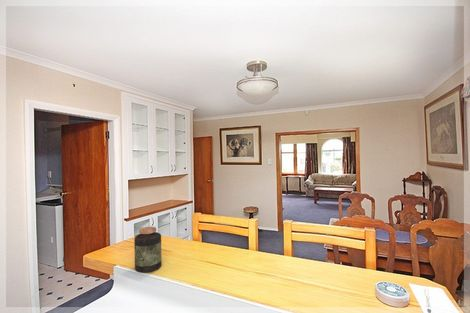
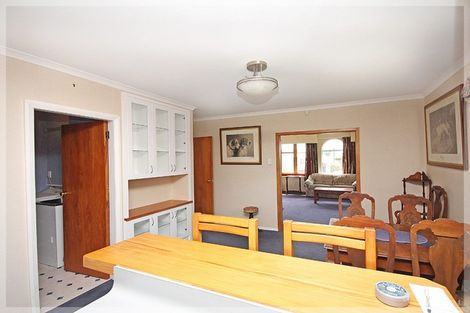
- jar (148, 247)
